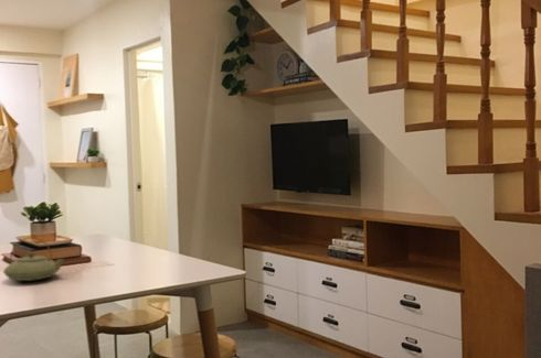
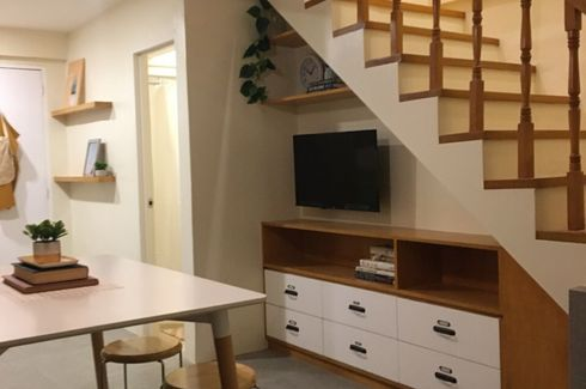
- teapot (34, 258)
